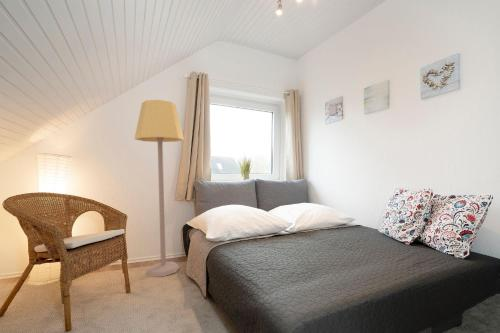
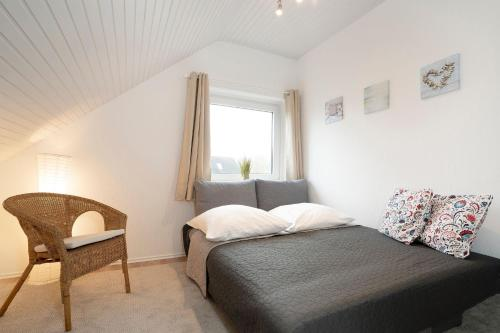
- lamp (161, 187)
